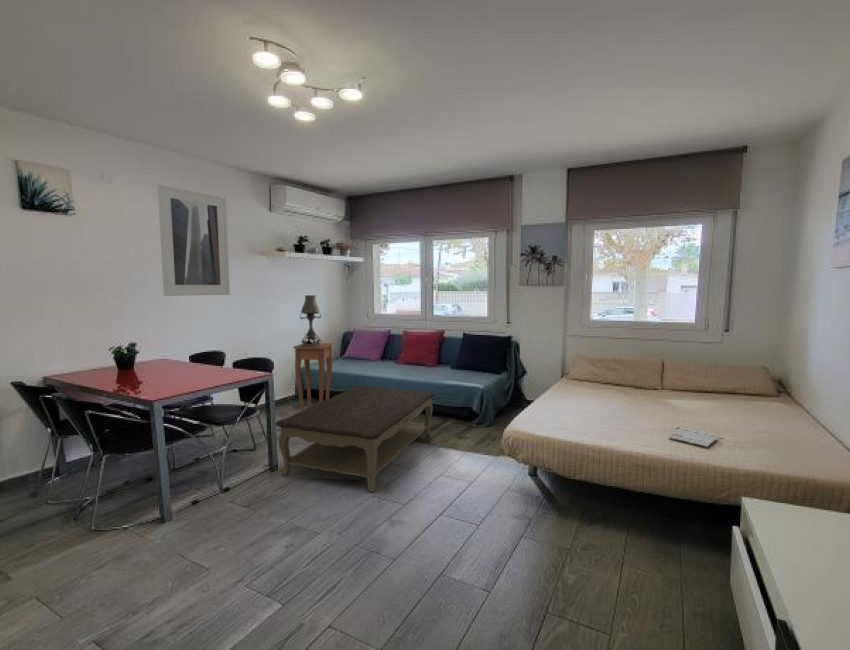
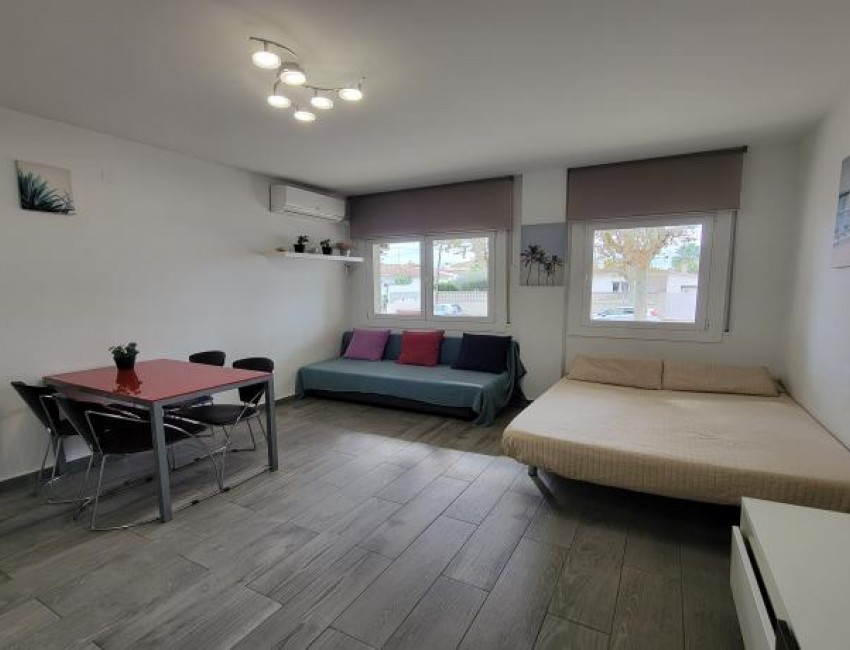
- magazine (690, 435)
- table lamp (310, 320)
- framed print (196, 244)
- side table (319, 383)
- coffee table (365, 429)
